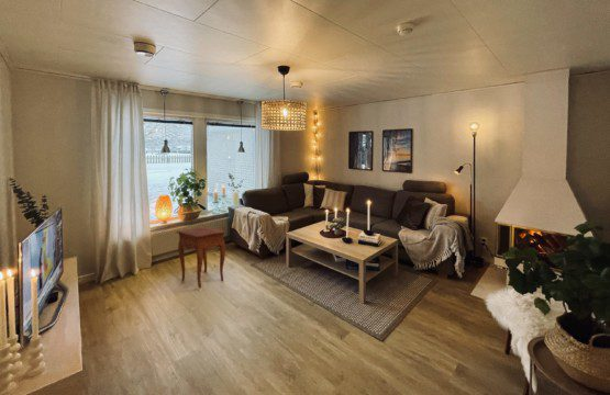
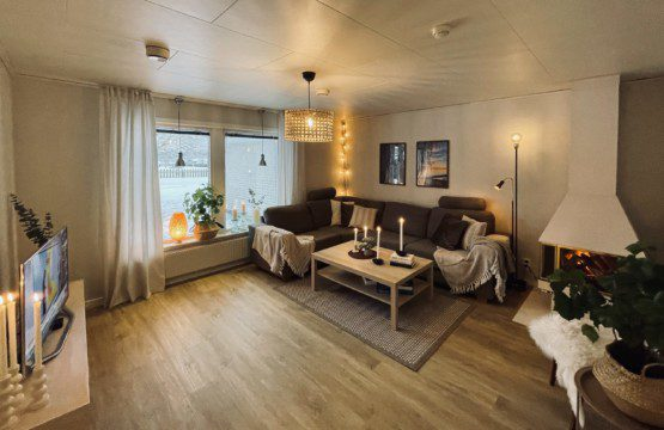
- side table (201, 256)
